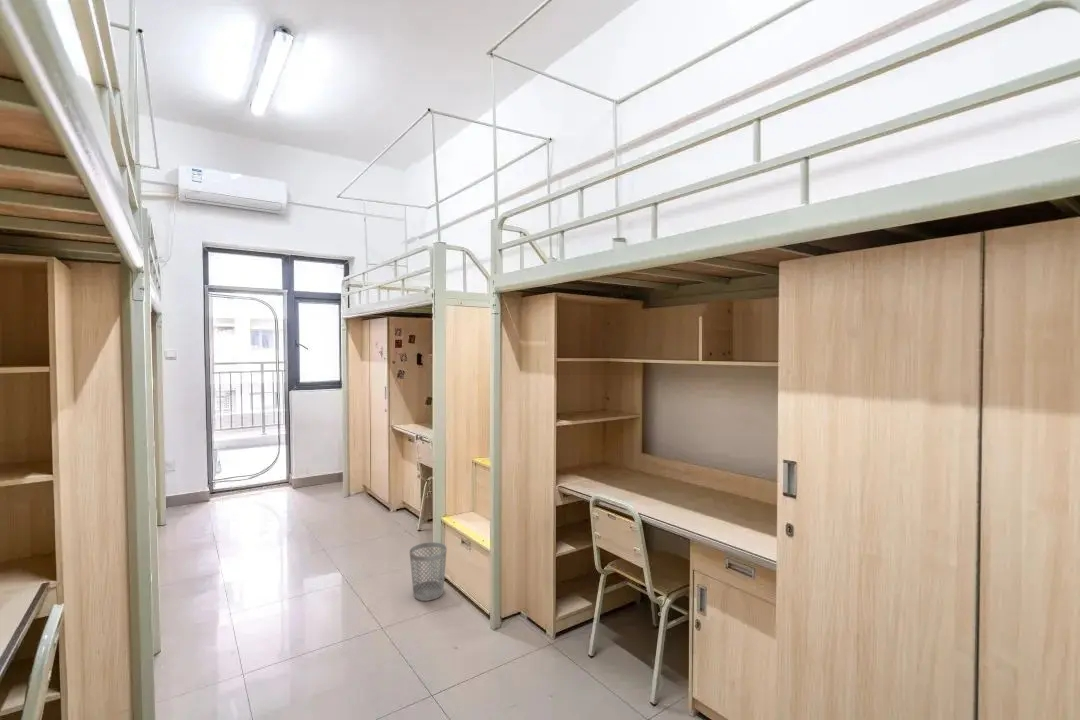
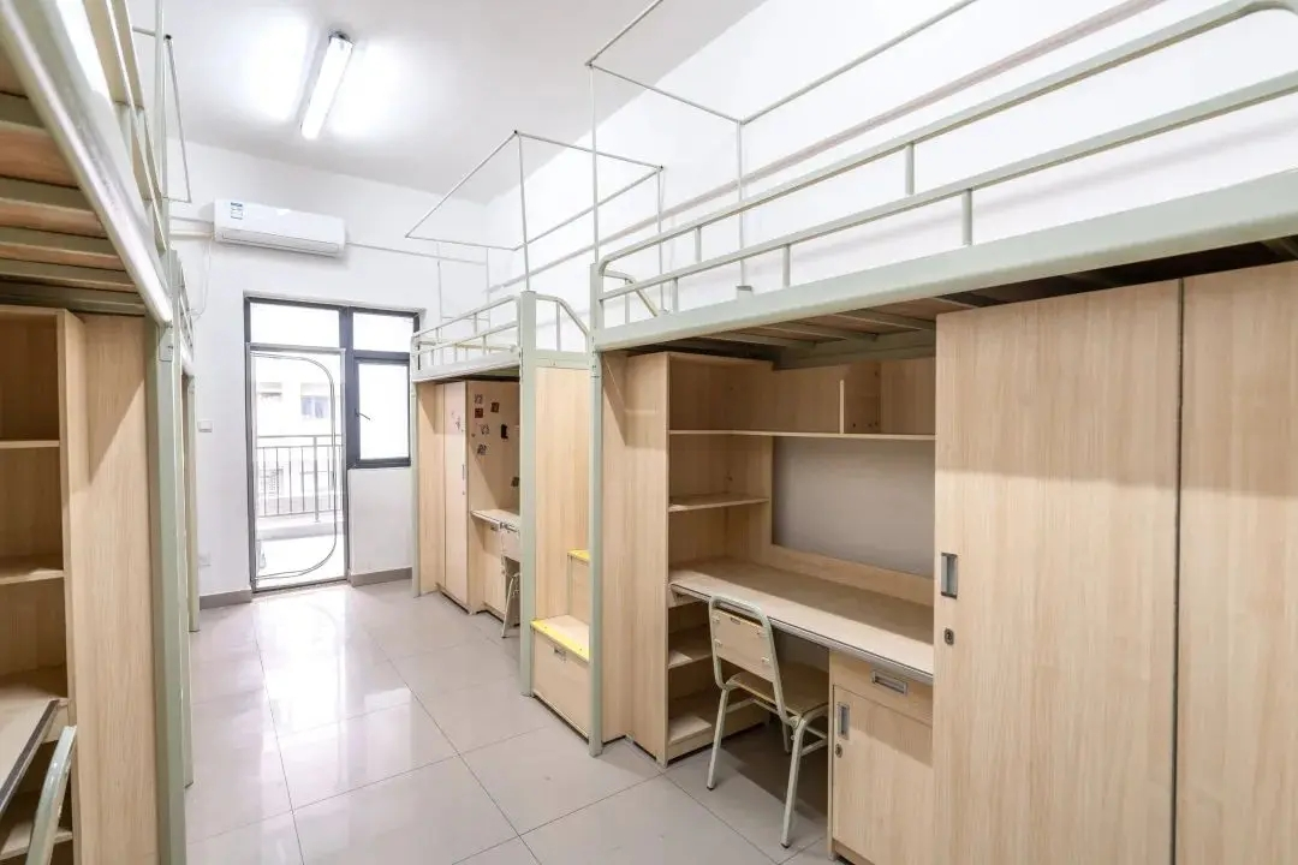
- wastebasket (428, 571)
